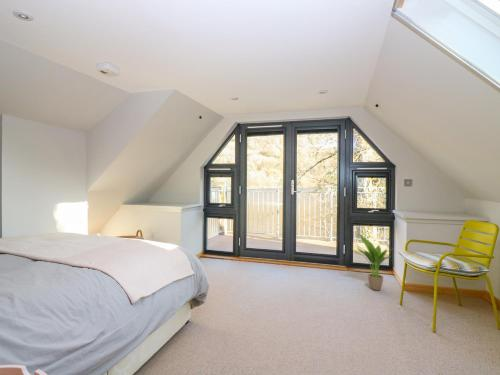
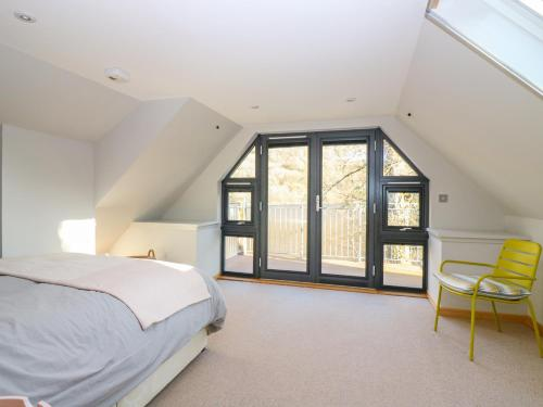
- potted plant (371, 263)
